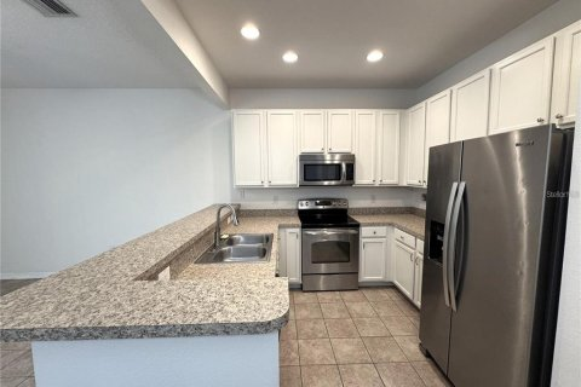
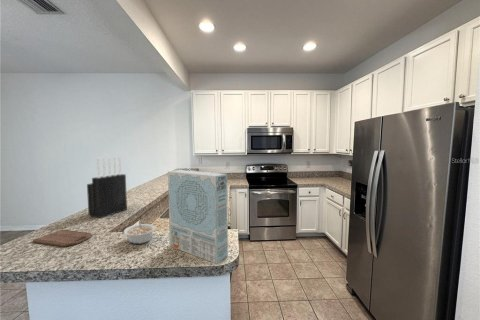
+ cutting board (65, 237)
+ knife block (106, 185)
+ cereal box (196, 212)
+ legume (139, 233)
